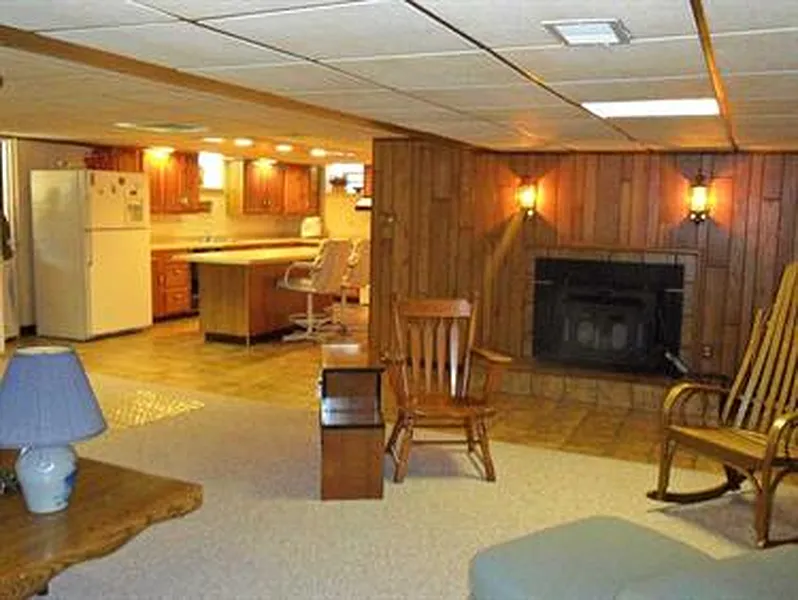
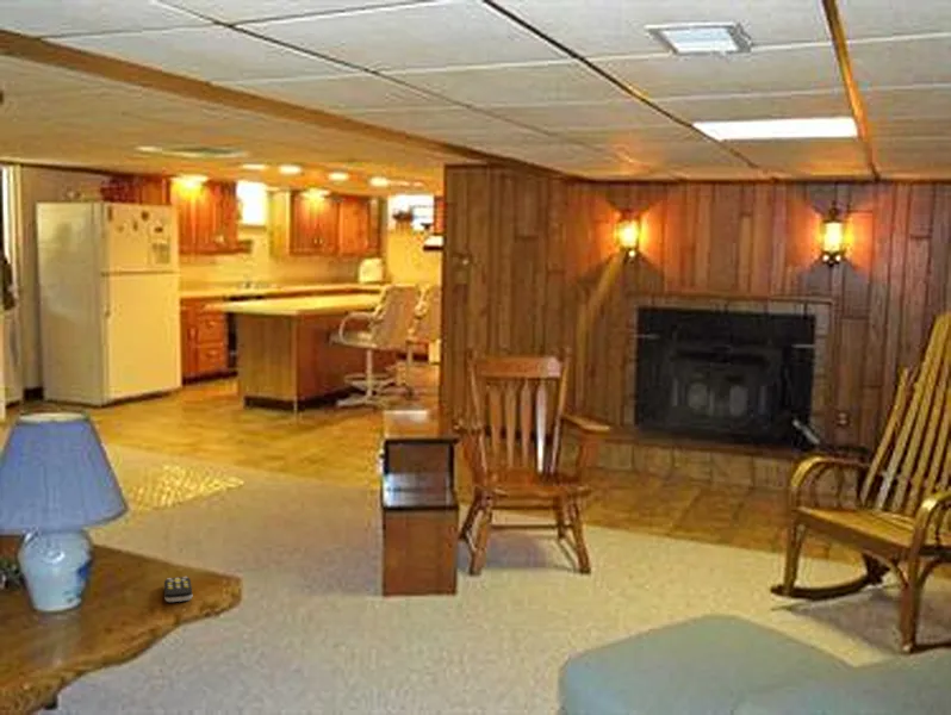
+ remote control (178, 589)
